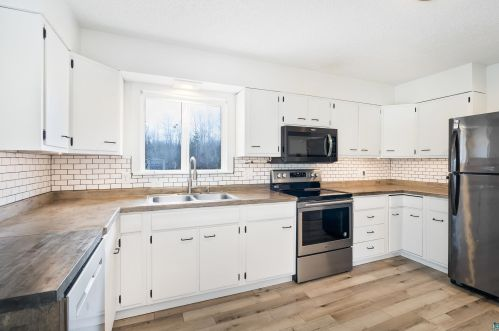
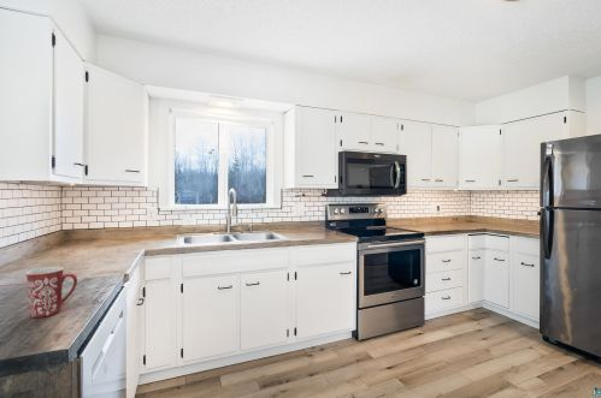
+ mug (52, 291)
